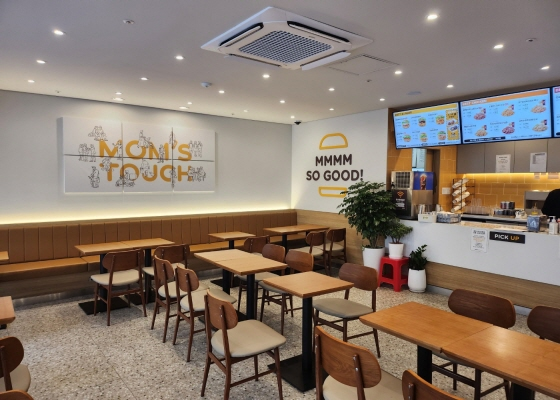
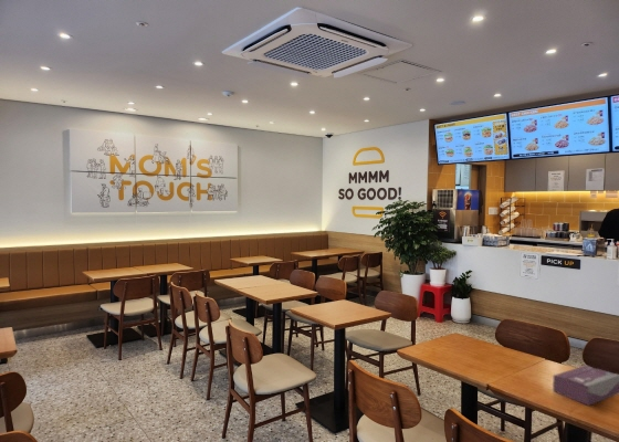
+ tissue box (586, 383)
